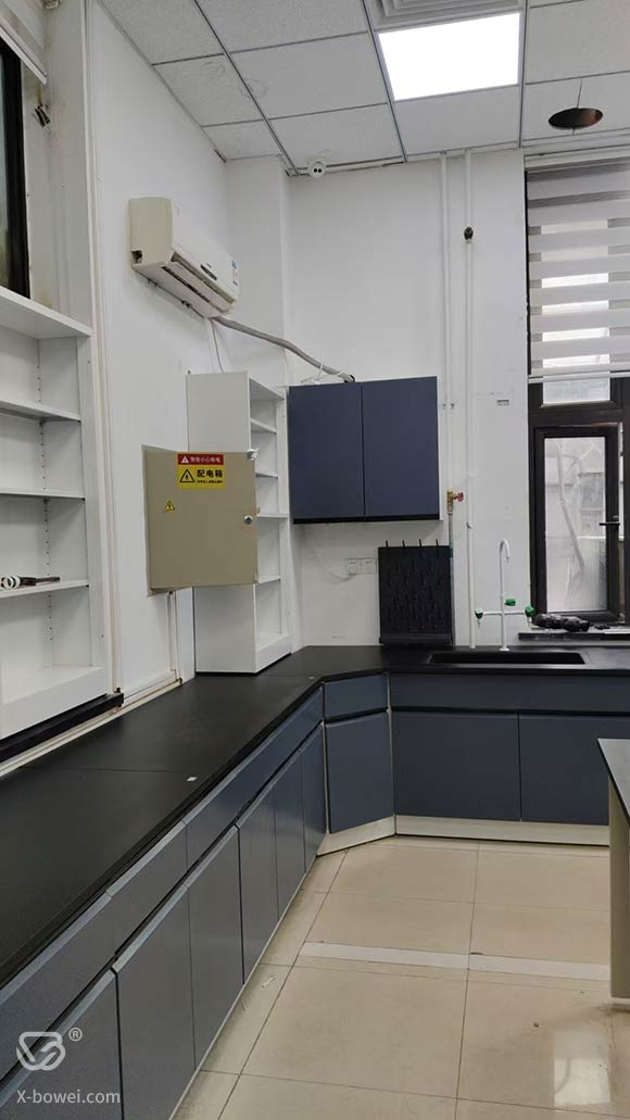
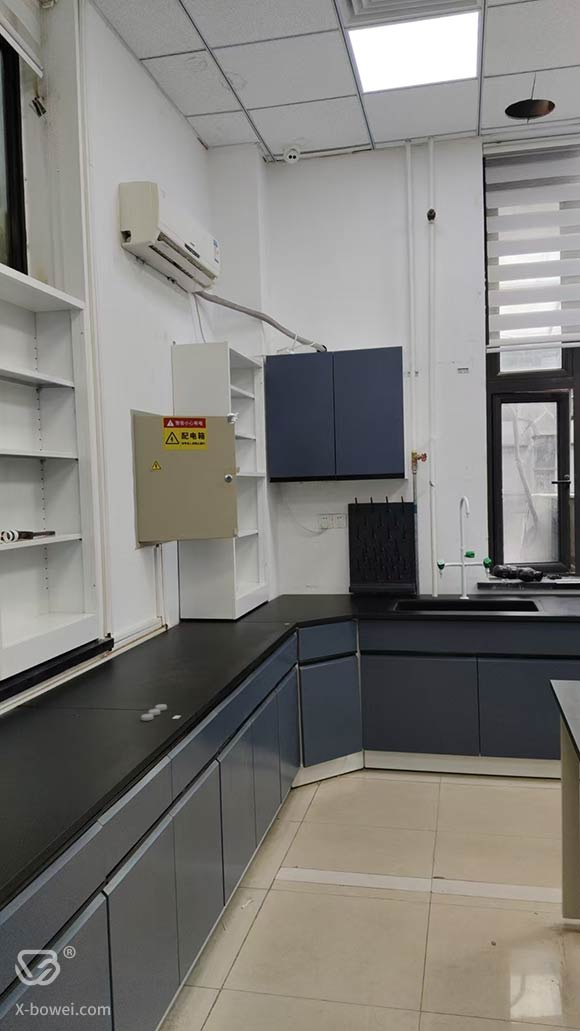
+ petri dish (154, 712)
